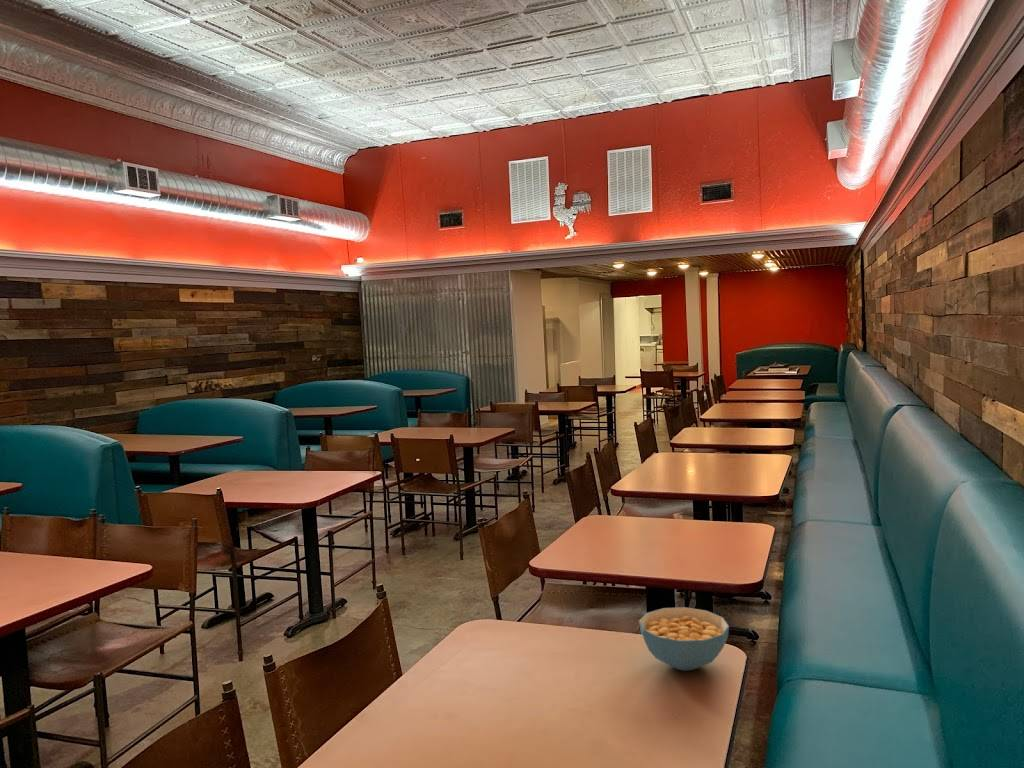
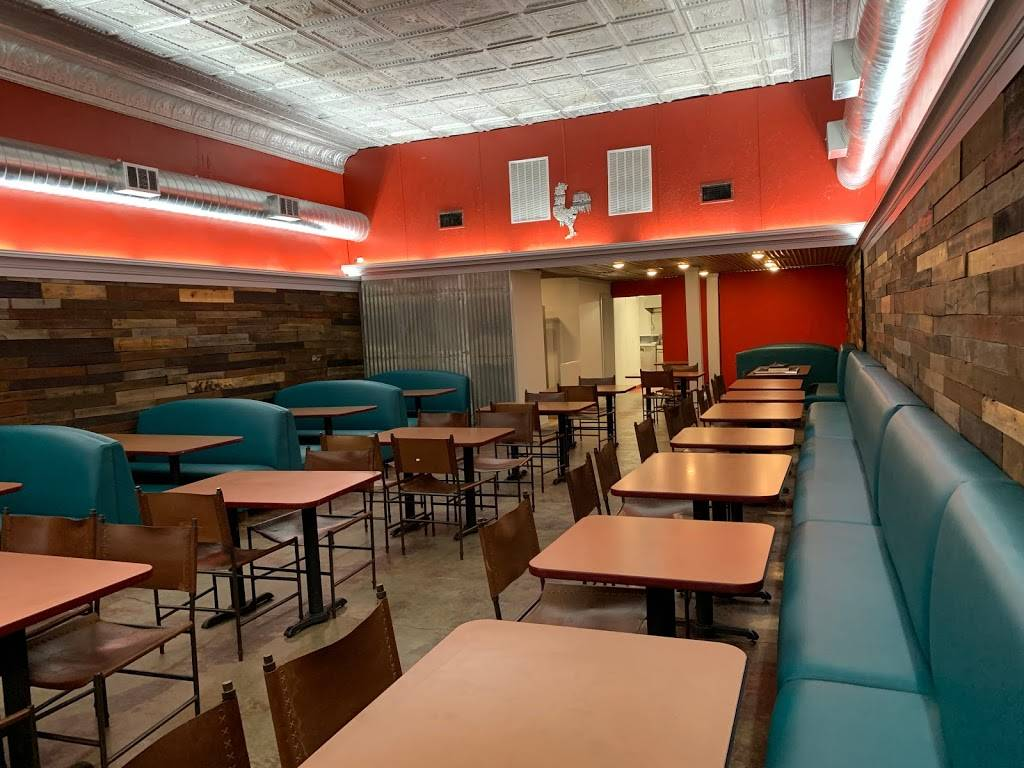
- cereal bowl (683, 644)
